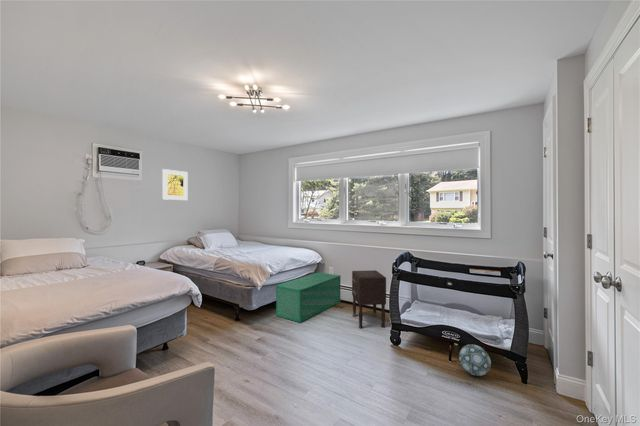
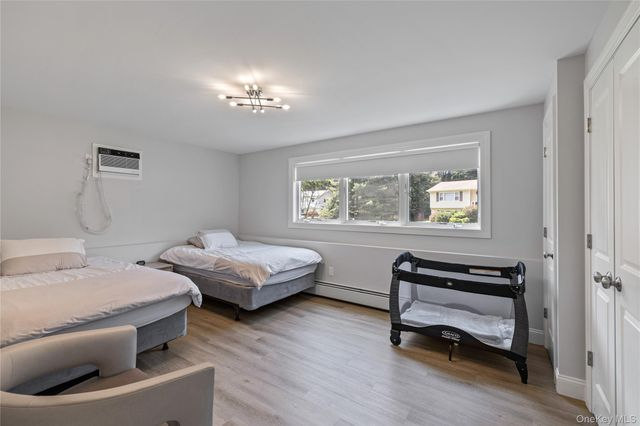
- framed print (175, 185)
- ball (474, 359)
- storage bin (310, 294)
- nightstand (367, 297)
